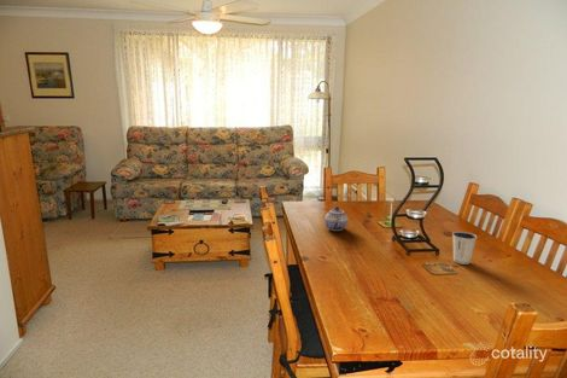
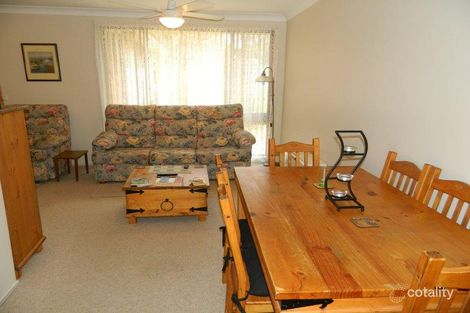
- dixie cup (462, 248)
- teapot (335, 217)
